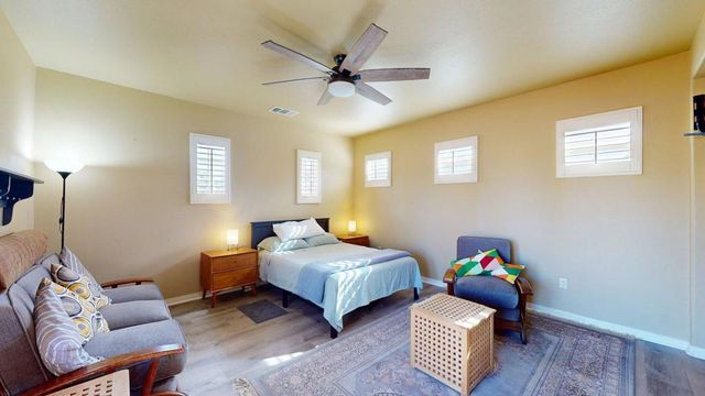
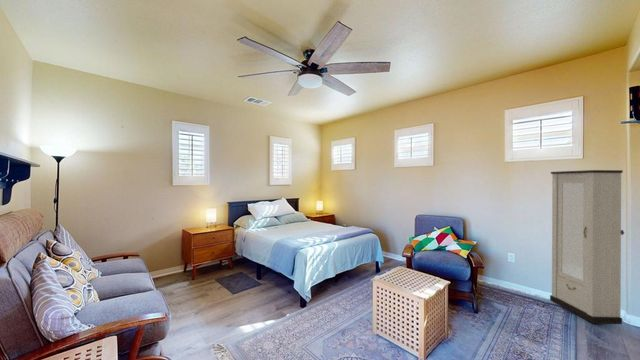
+ cabinet (583, 241)
